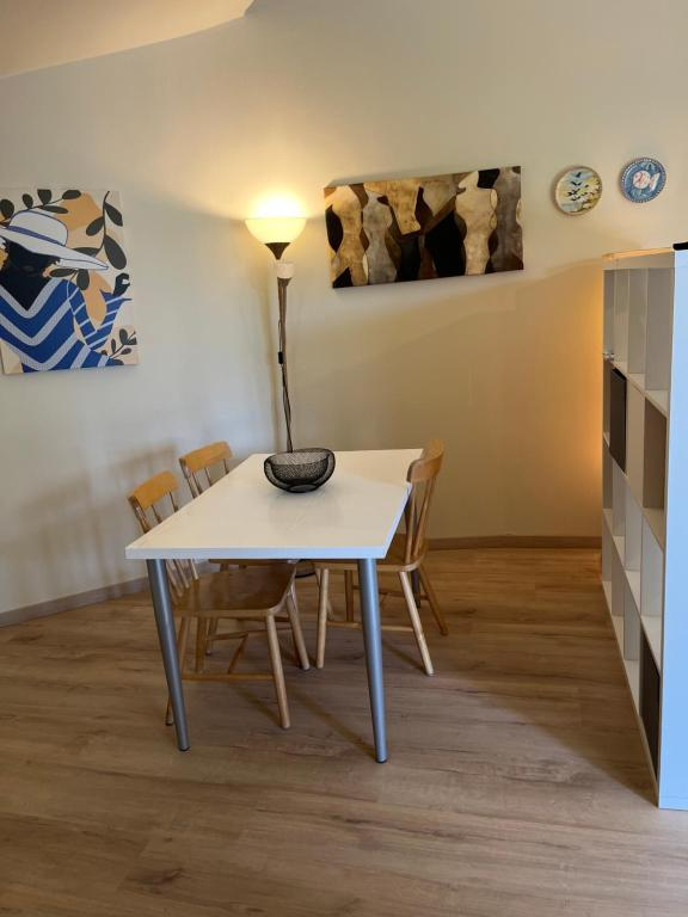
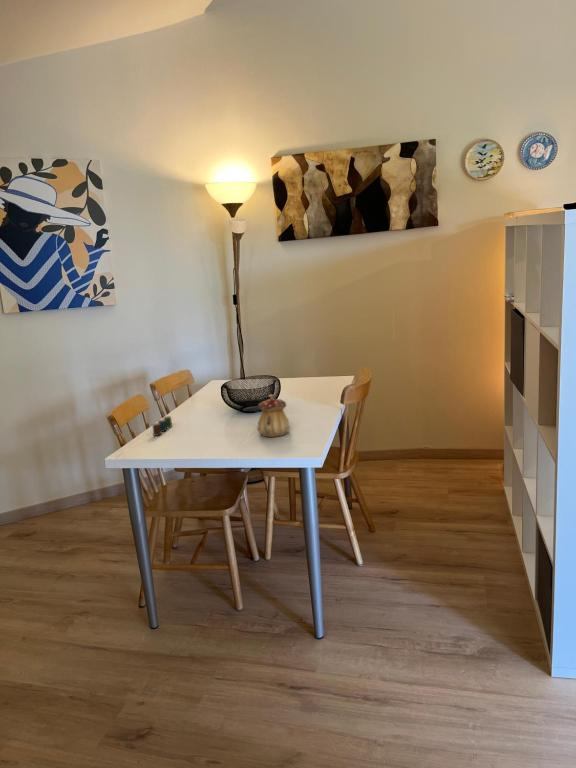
+ cup (162, 421)
+ teapot (272, 414)
